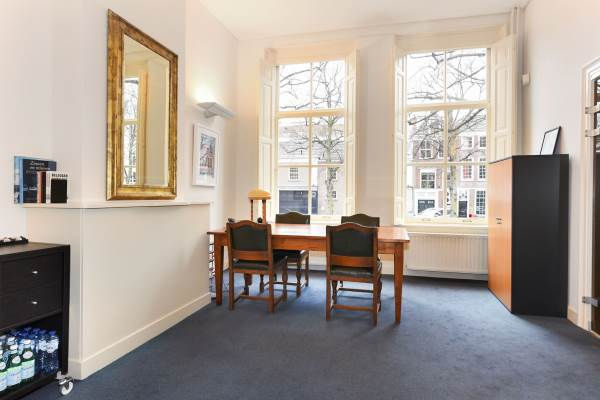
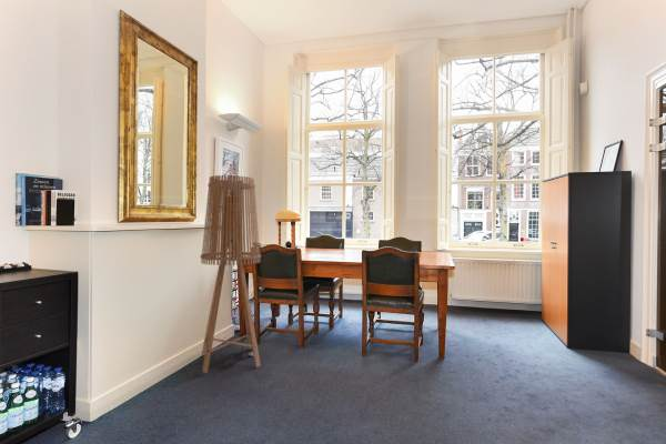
+ floor lamp (234, 271)
